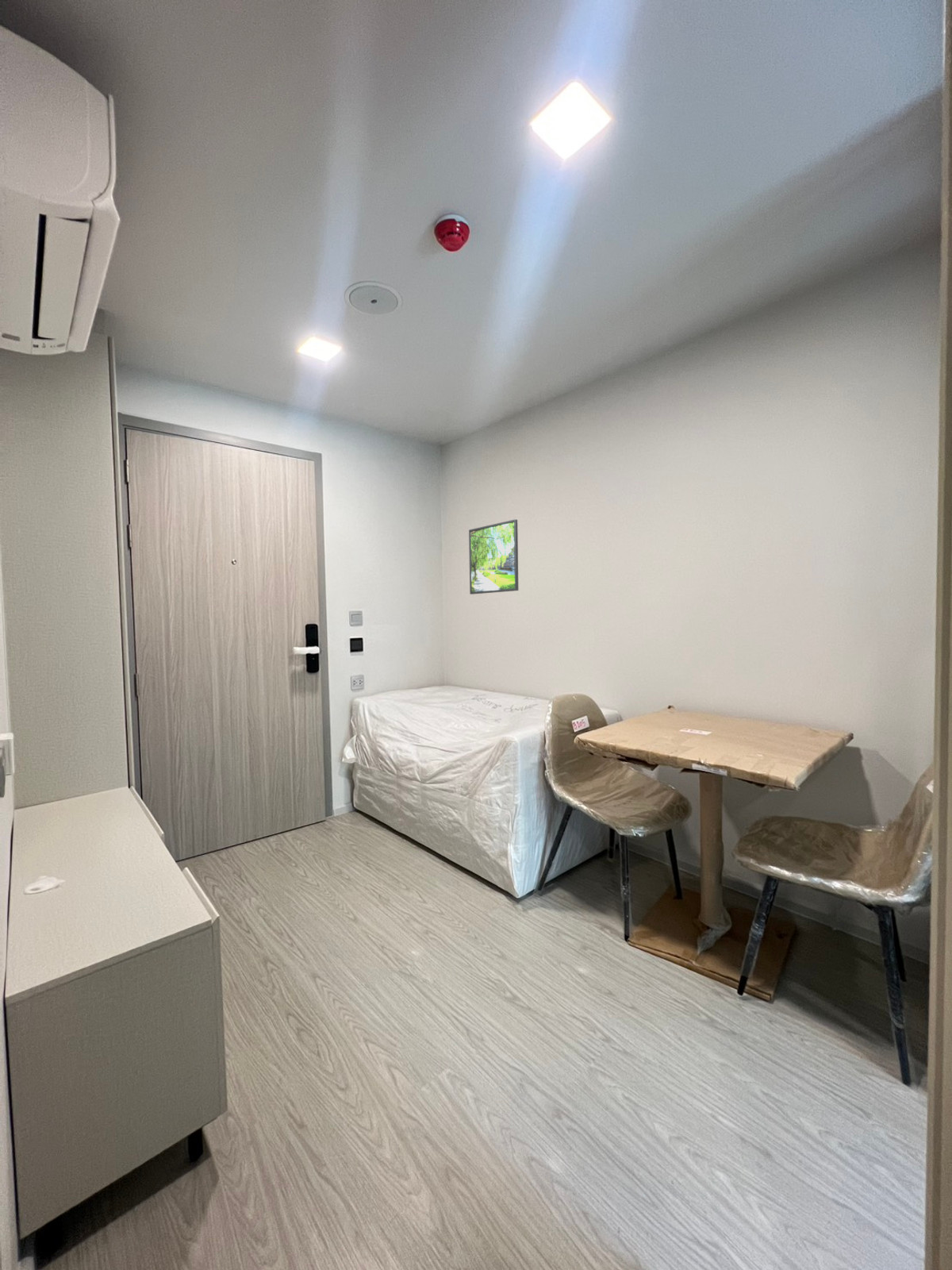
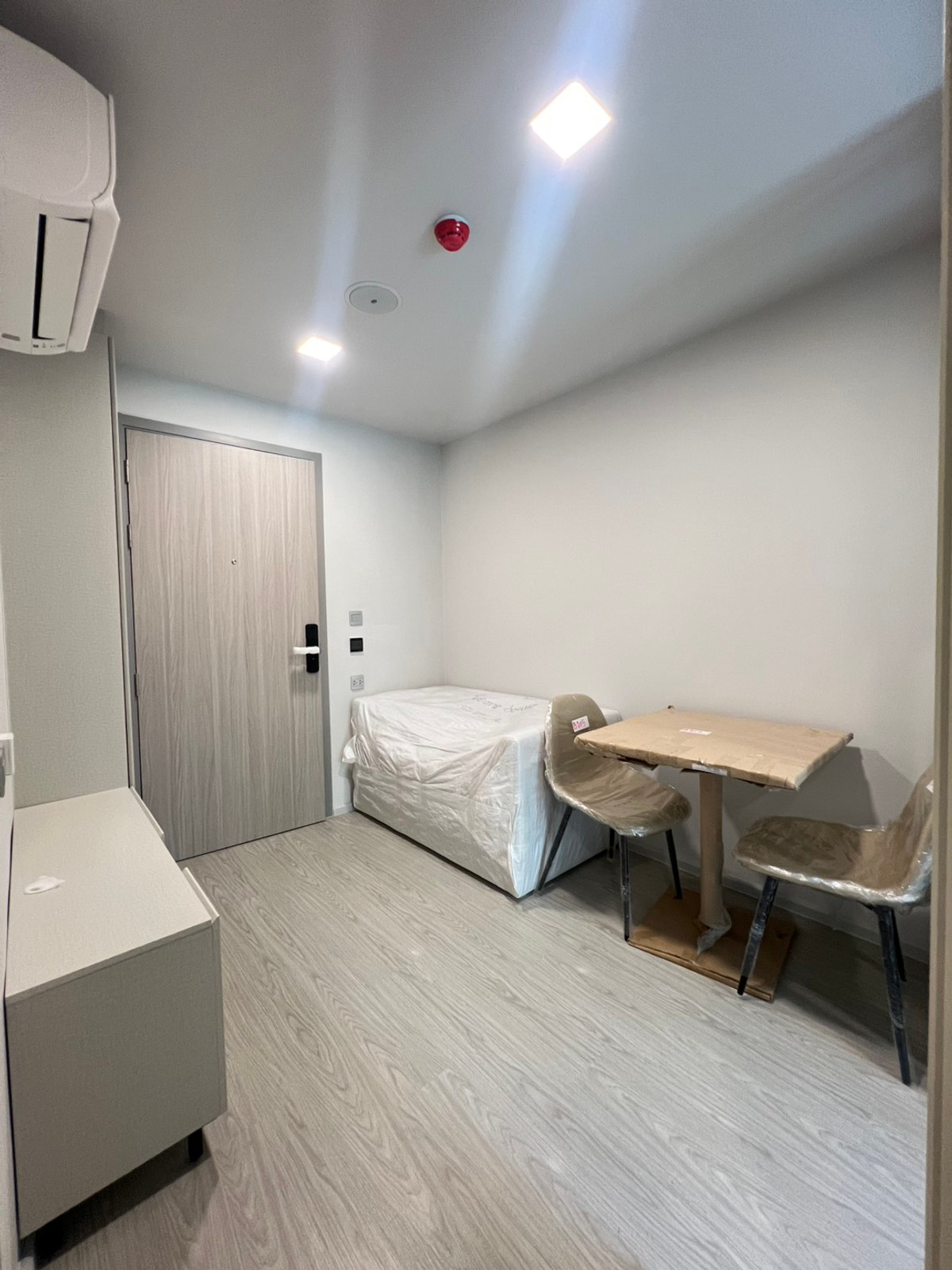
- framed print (492, 558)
